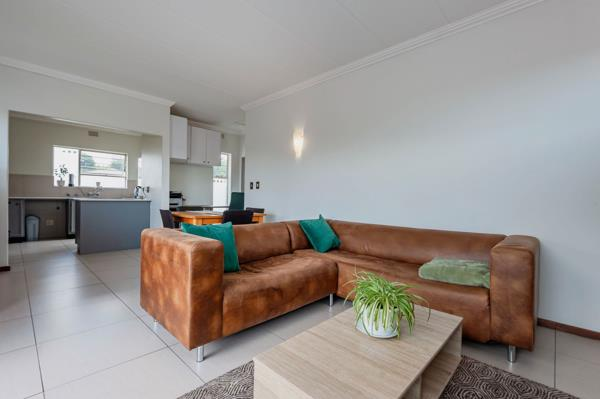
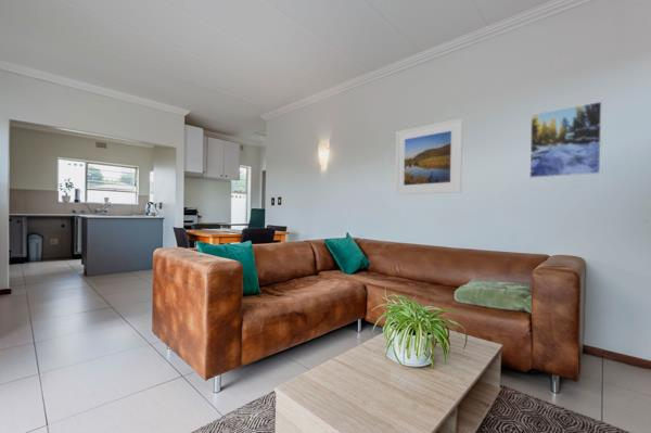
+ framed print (563, 142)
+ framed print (426, 160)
